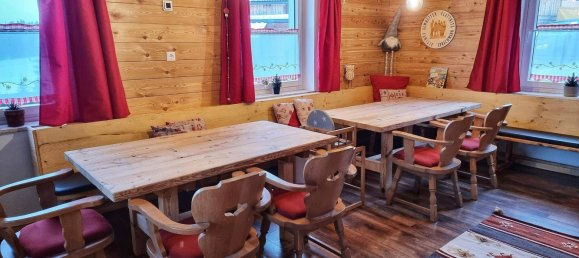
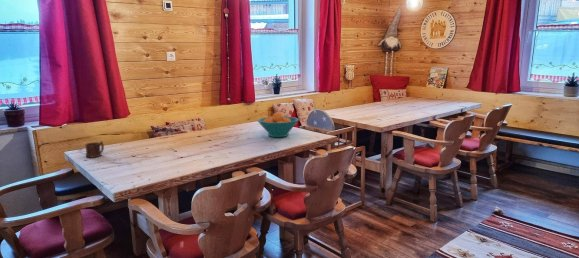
+ mug (95, 148)
+ fruit bowl (278, 123)
